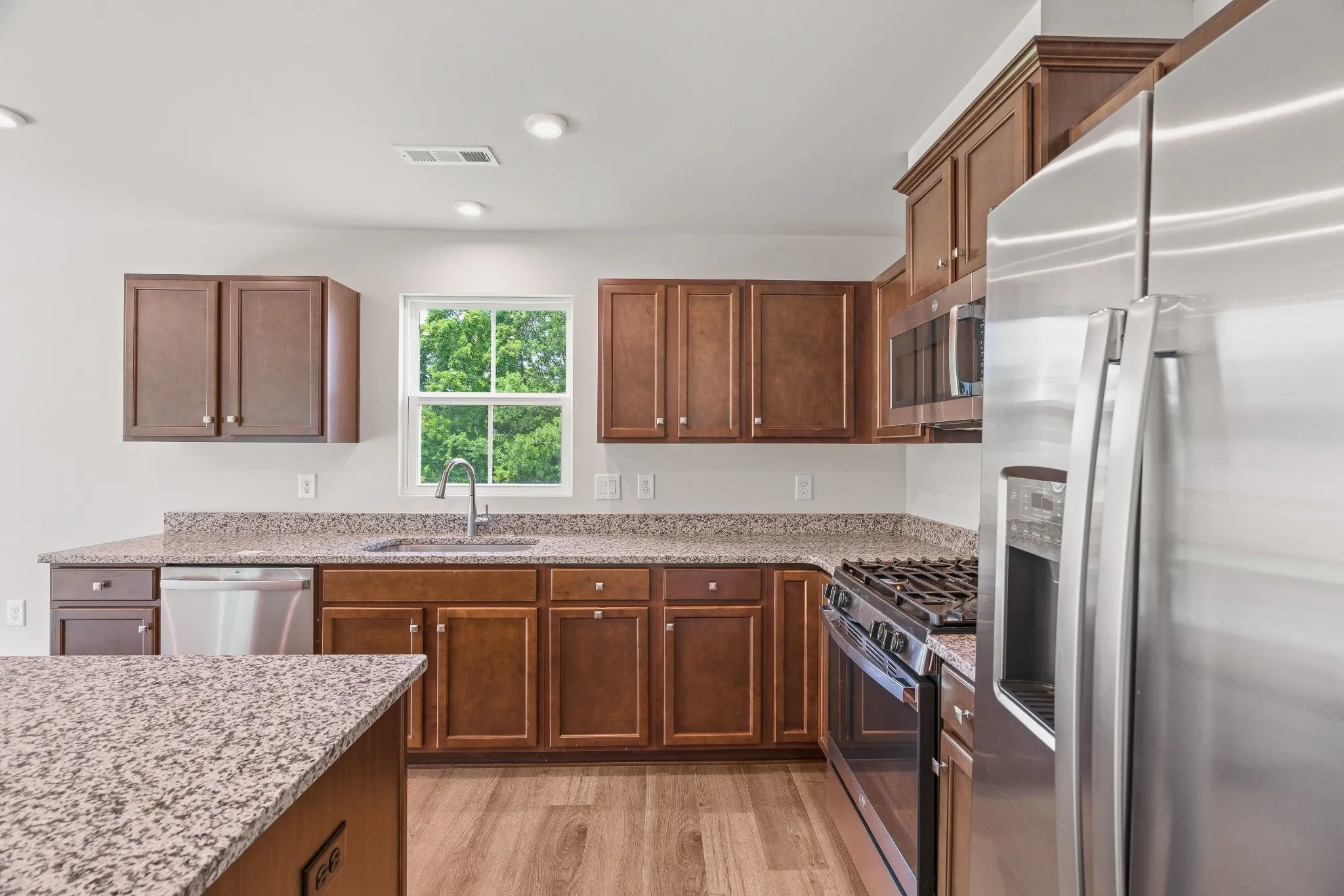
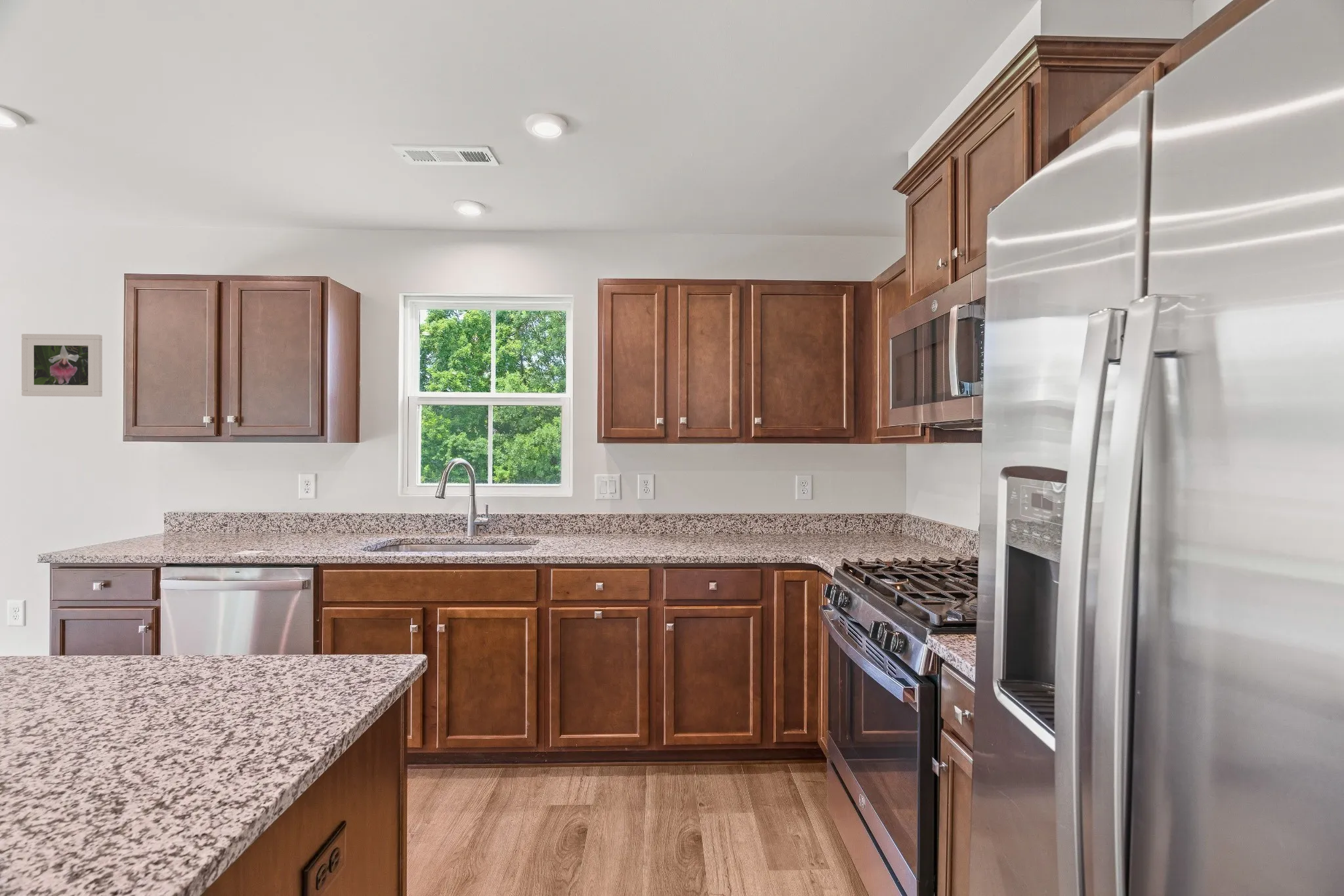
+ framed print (62, 365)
